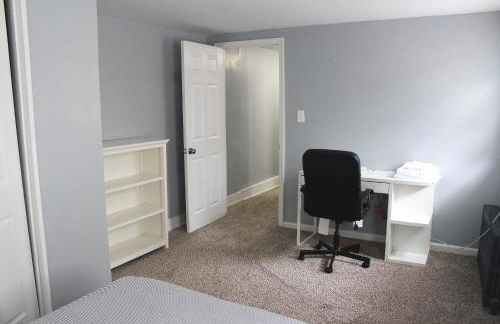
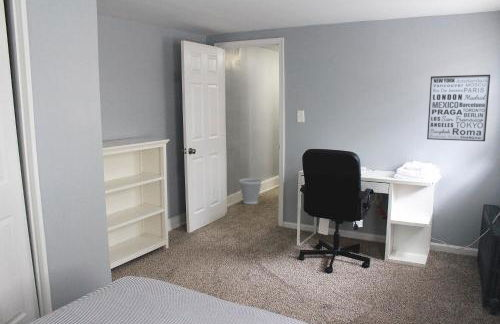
+ wall art (457, 108)
+ wastebasket (250, 191)
